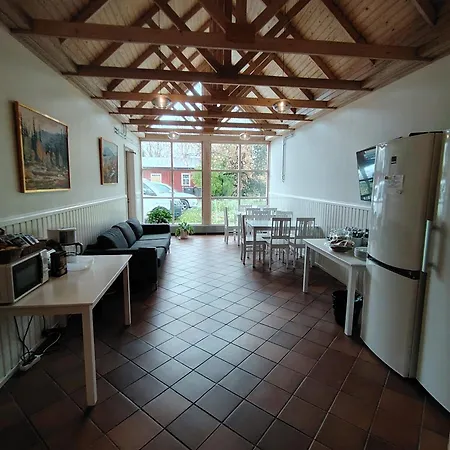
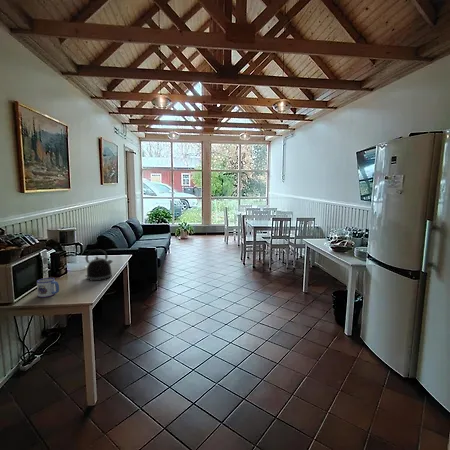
+ mug (48, 287)
+ kettle (98, 263)
